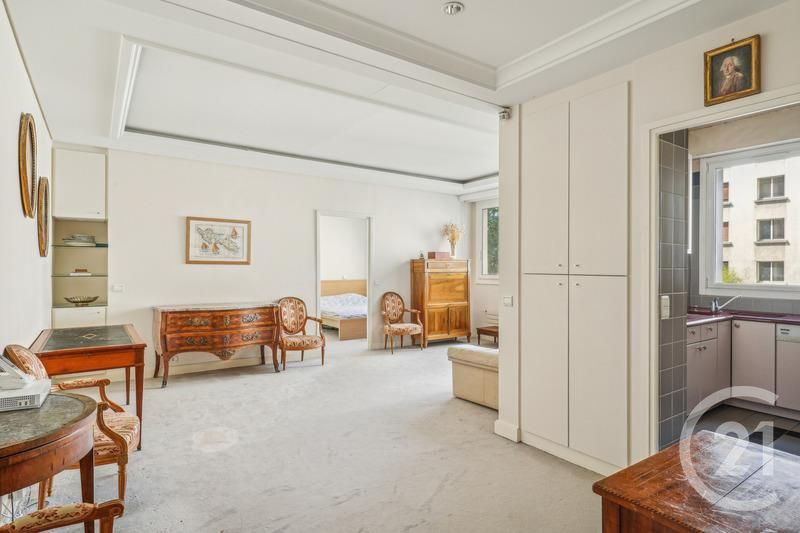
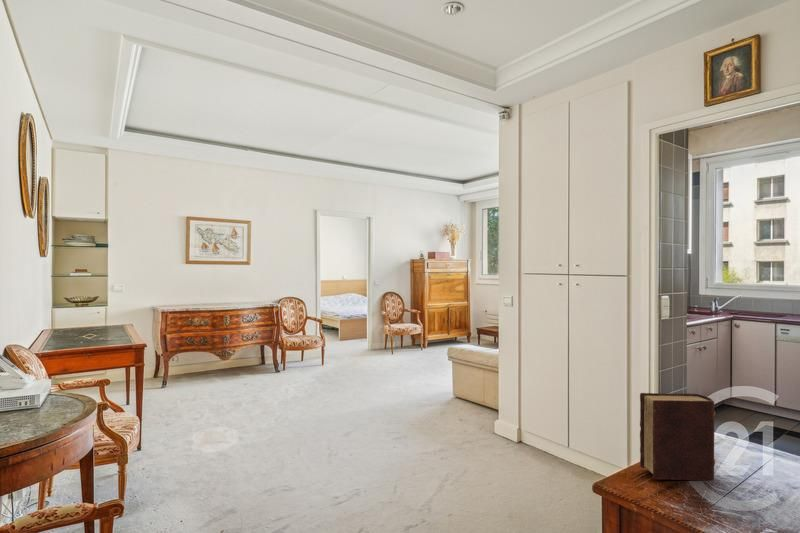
+ diary (678, 435)
